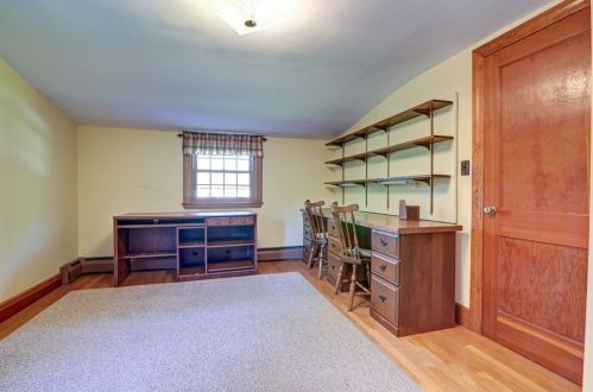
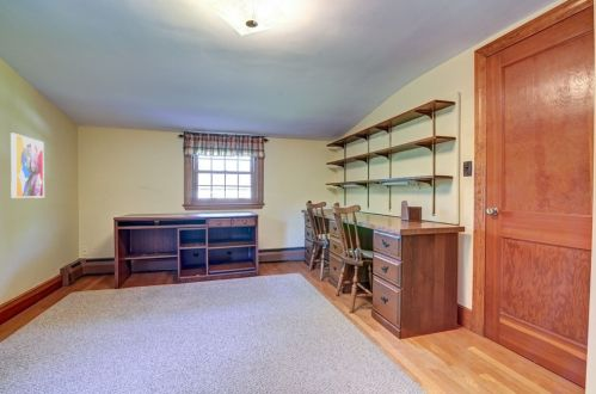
+ wall art (29, 167)
